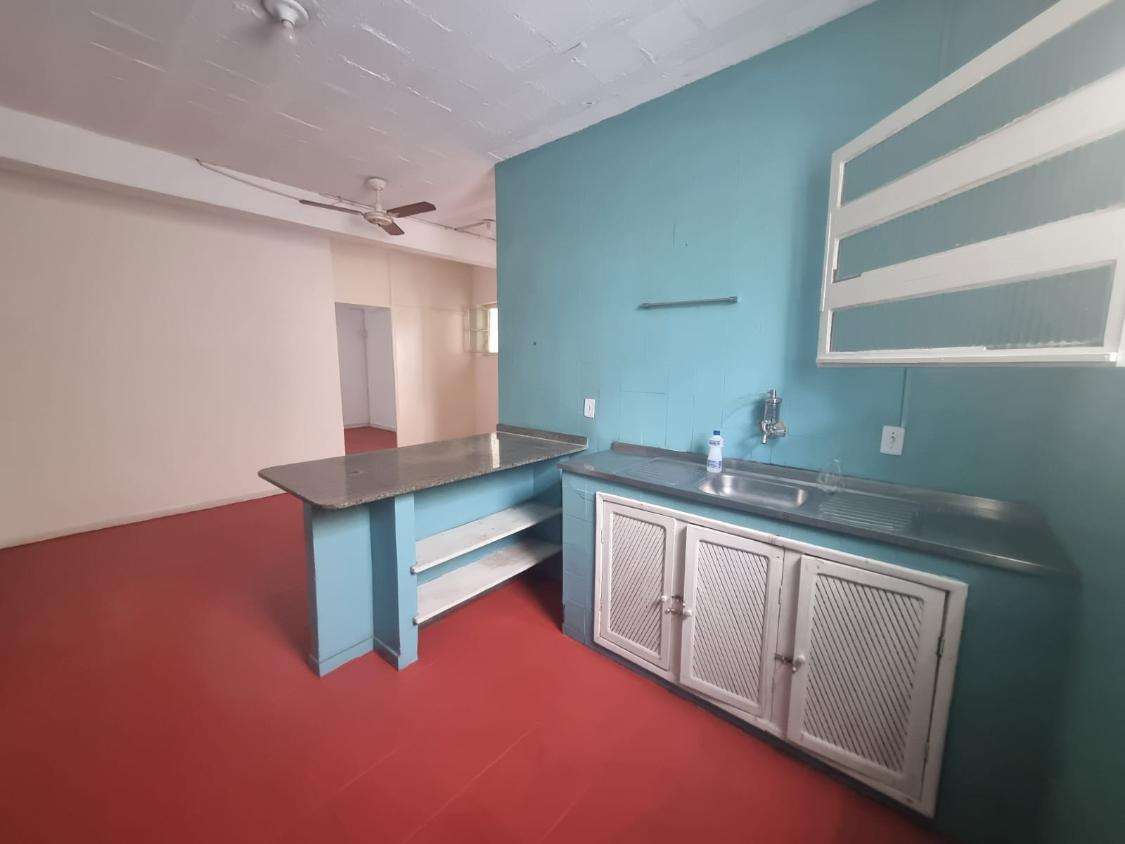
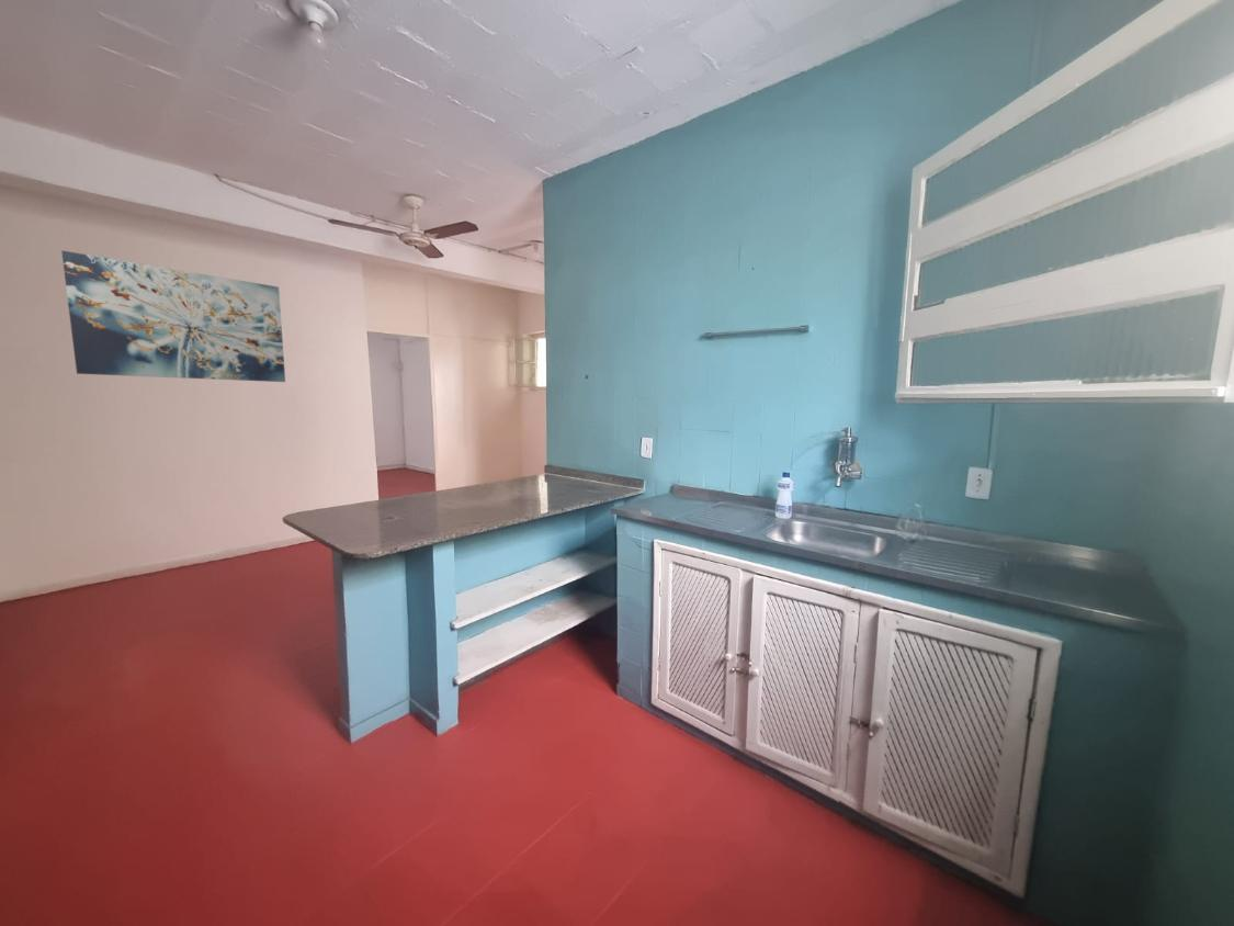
+ wall art (189, 325)
